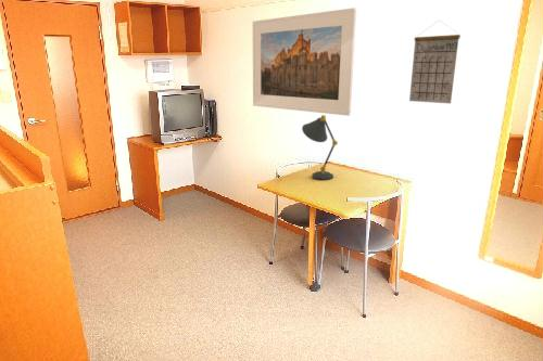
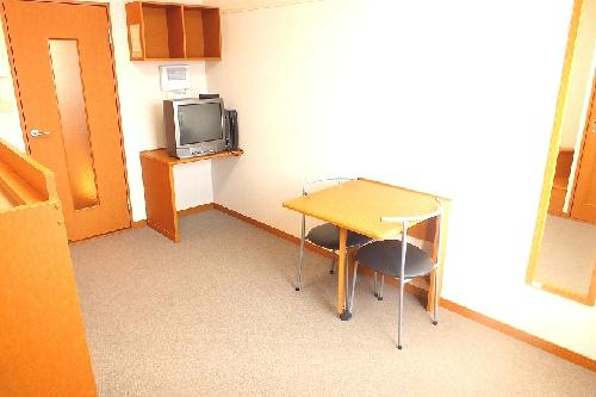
- calendar (433, 62)
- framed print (296, 64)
- desk lamp (320, 141)
